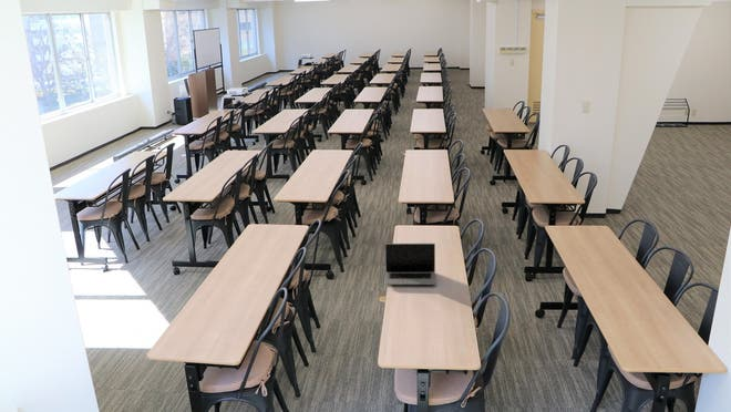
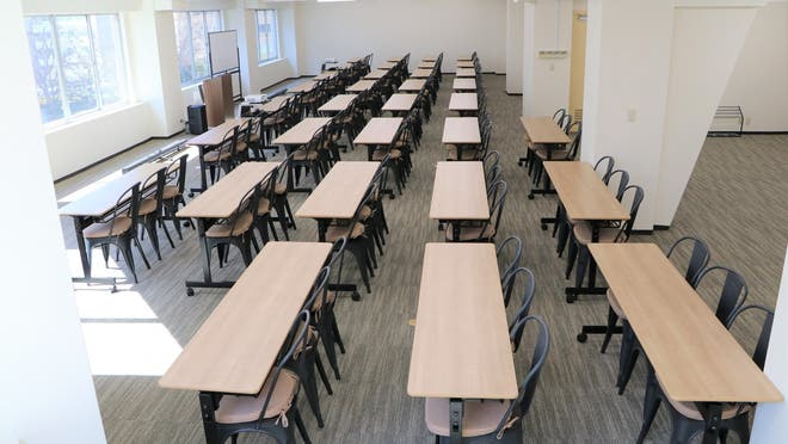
- laptop (410, 264)
